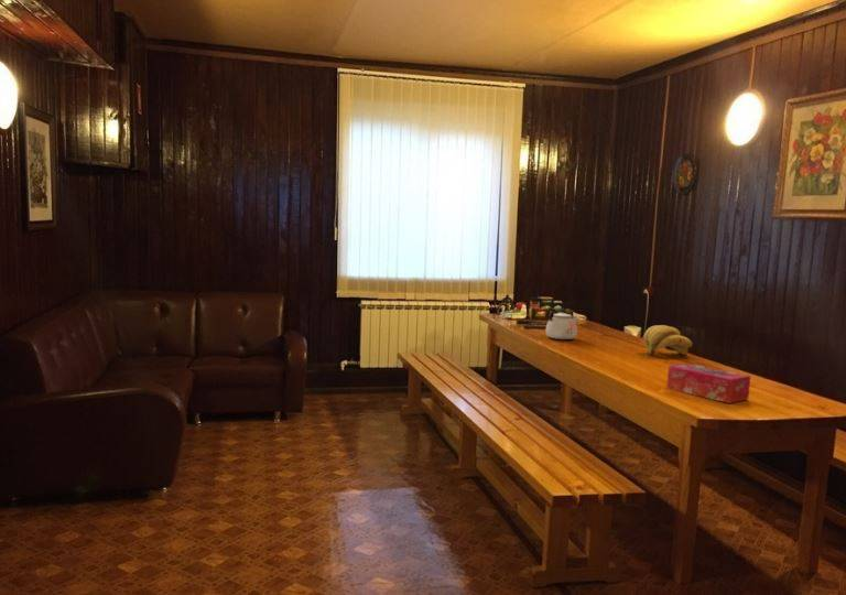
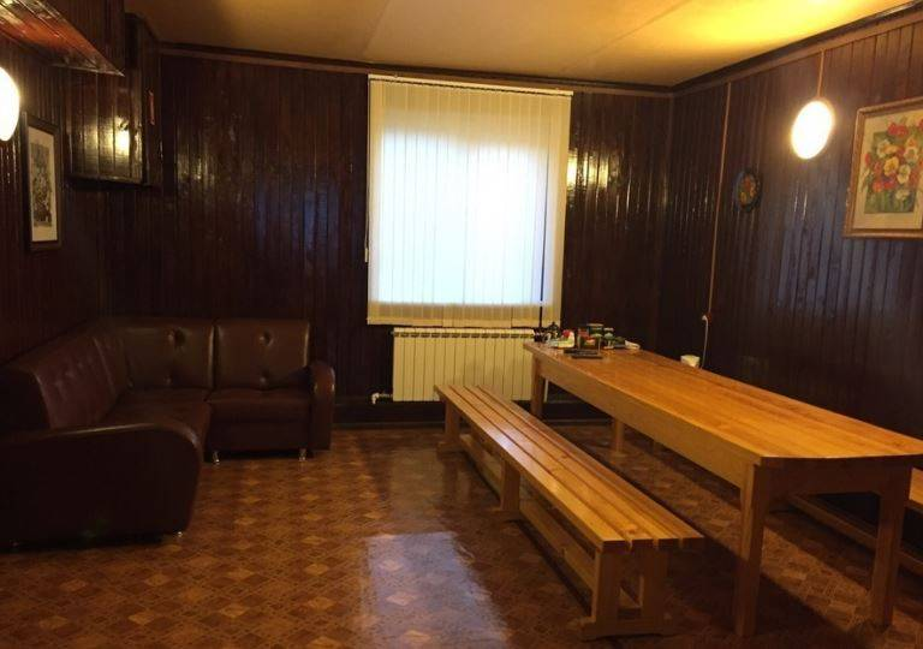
- banana bunch (668, 339)
- kettle (562, 321)
- tissue box (707, 381)
